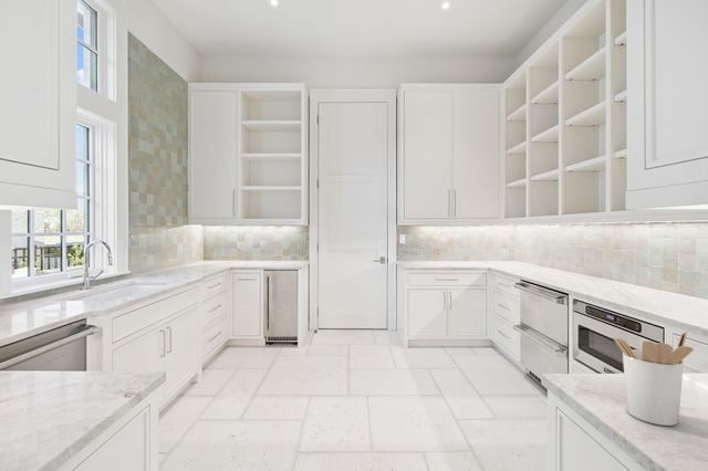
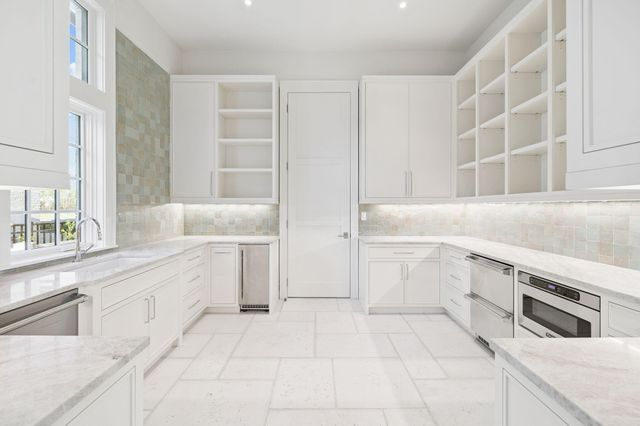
- utensil holder (656, 376)
